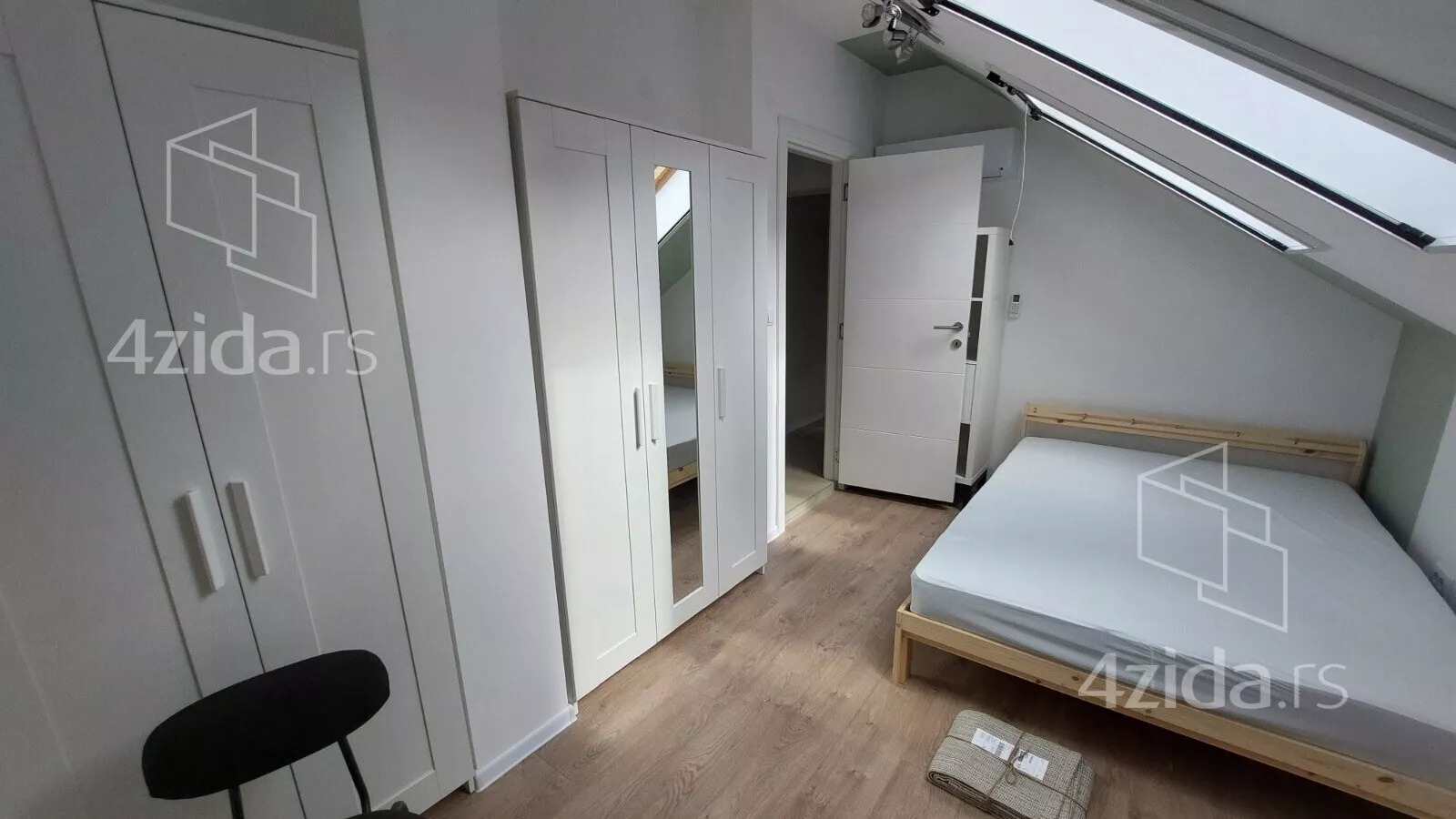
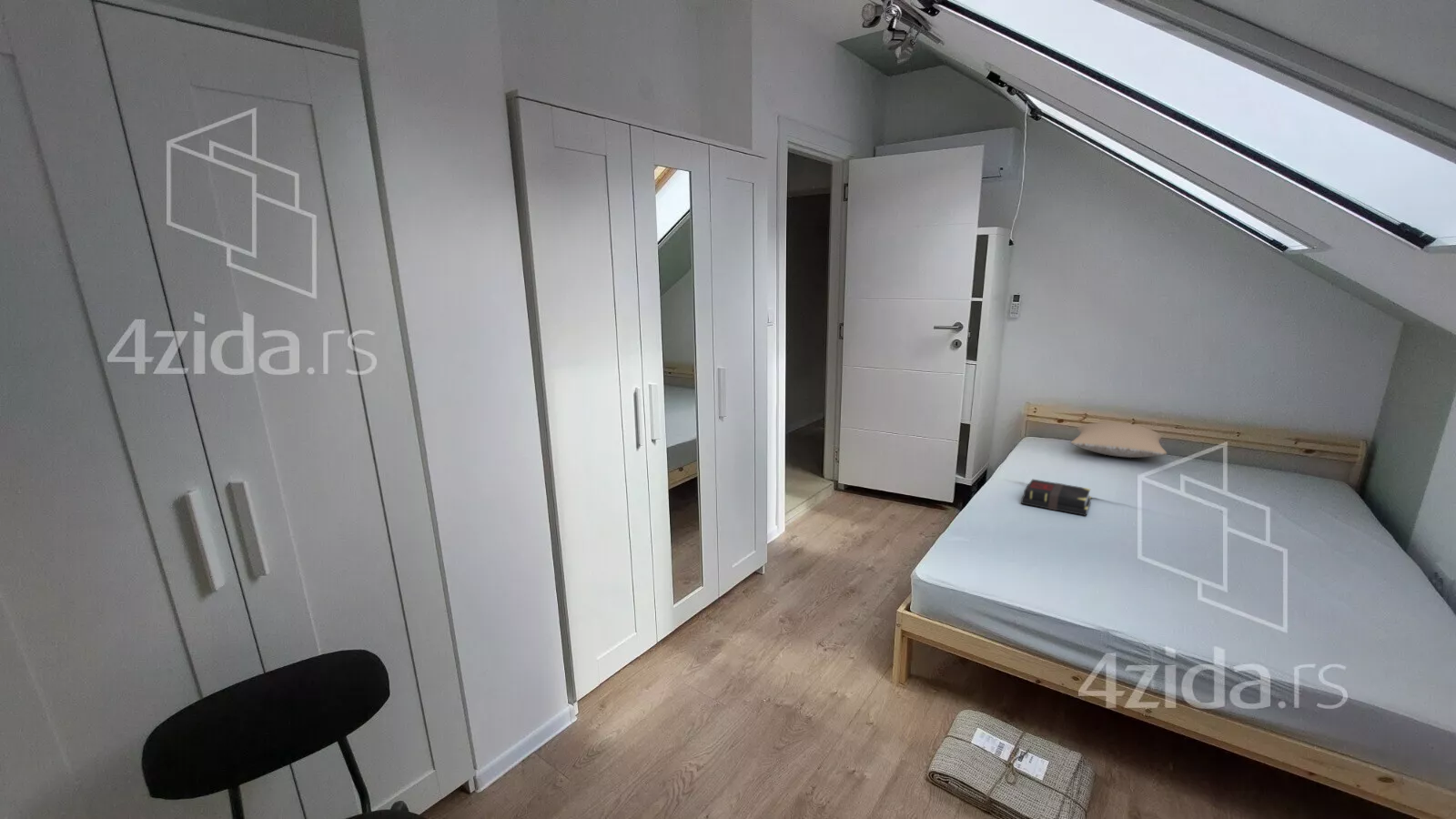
+ pillow (1117, 440)
+ book (1057, 496)
